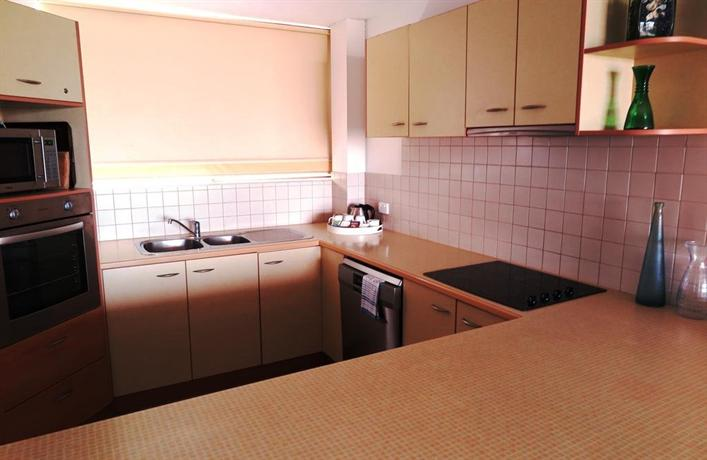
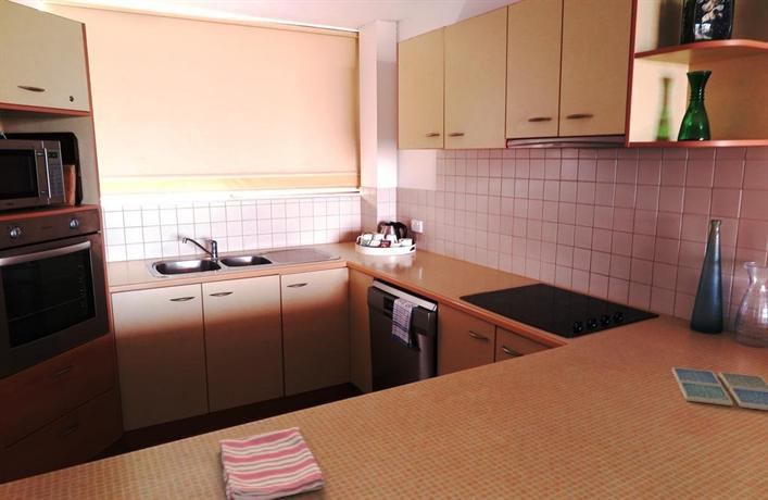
+ dish towel (268, 459)
+ drink coaster (727, 387)
